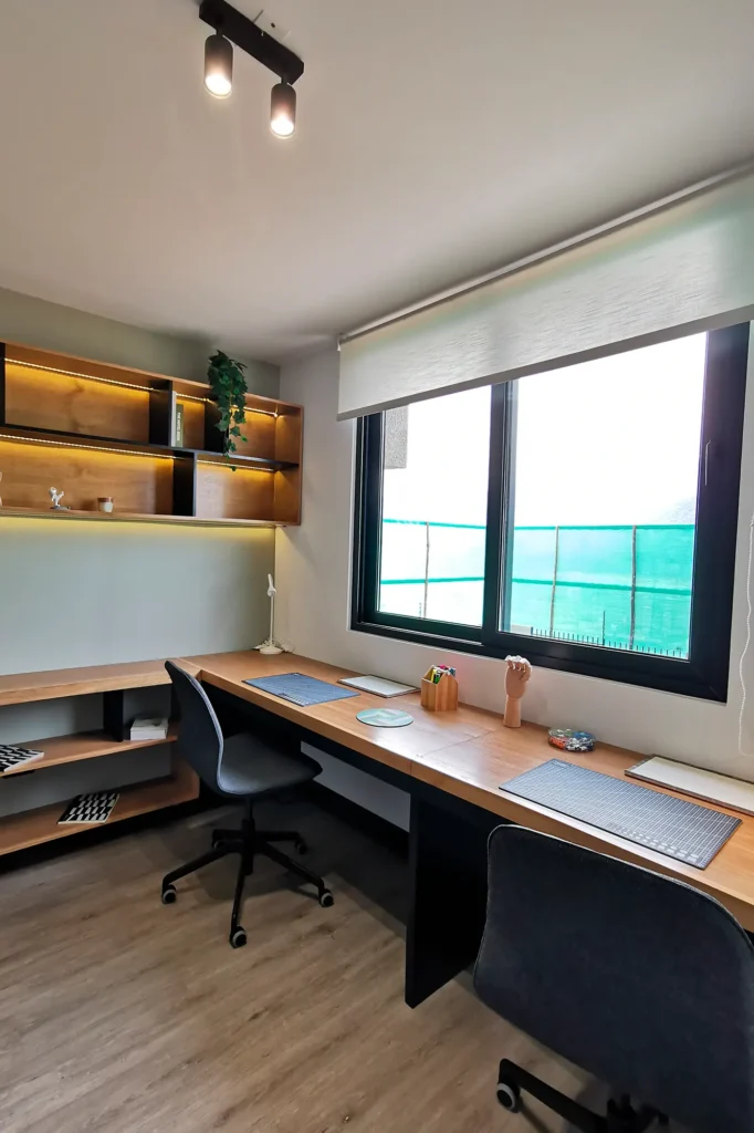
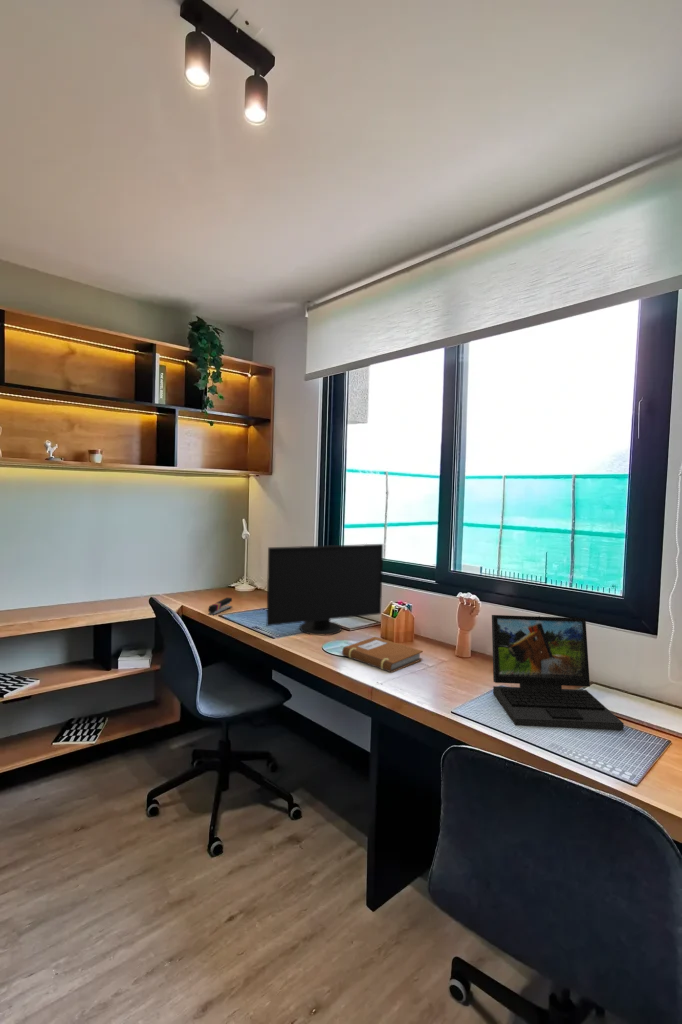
+ notebook (380, 653)
+ stapler (220, 605)
+ laptop (551, 666)
+ computer monitor (321, 586)
